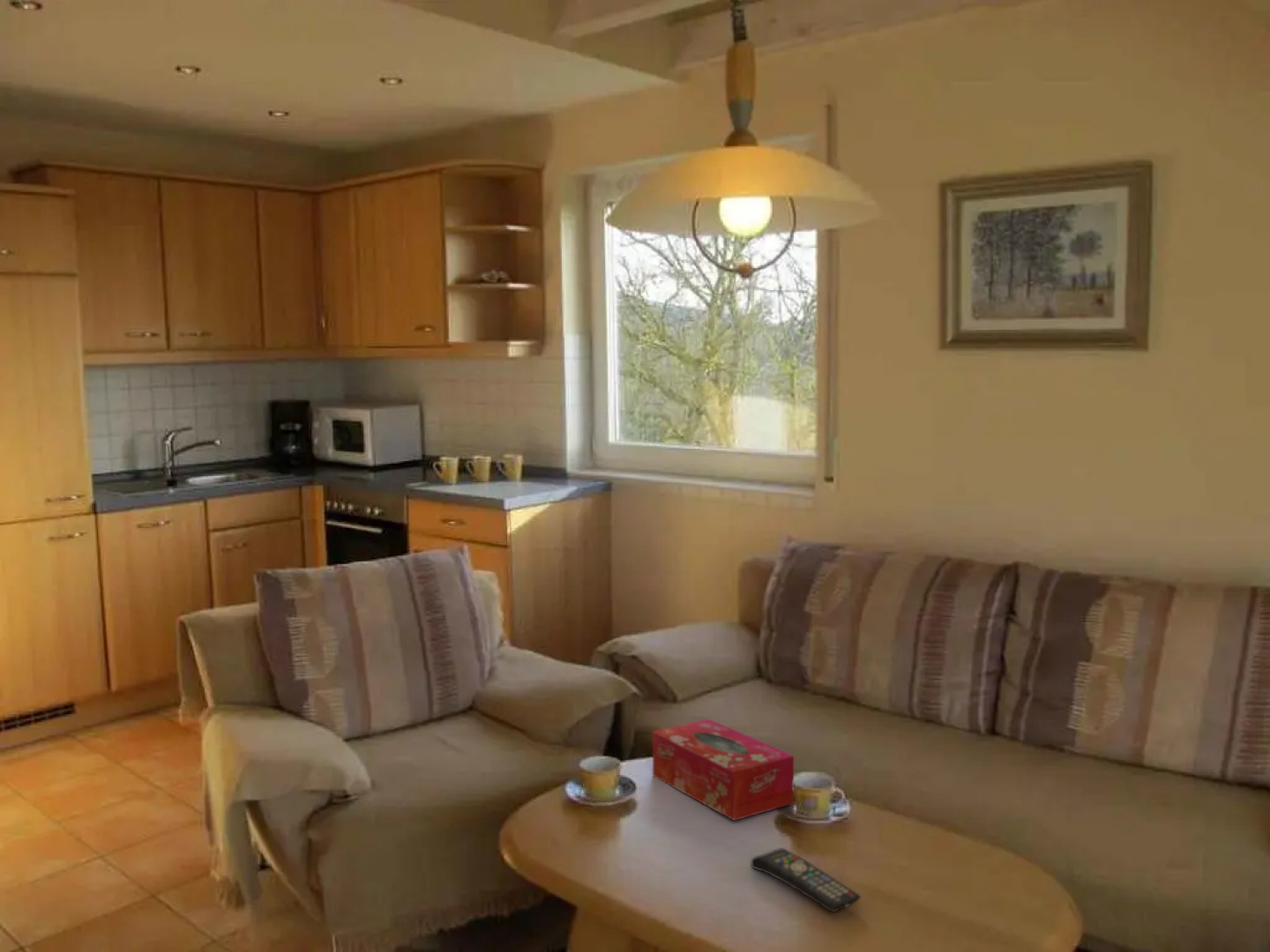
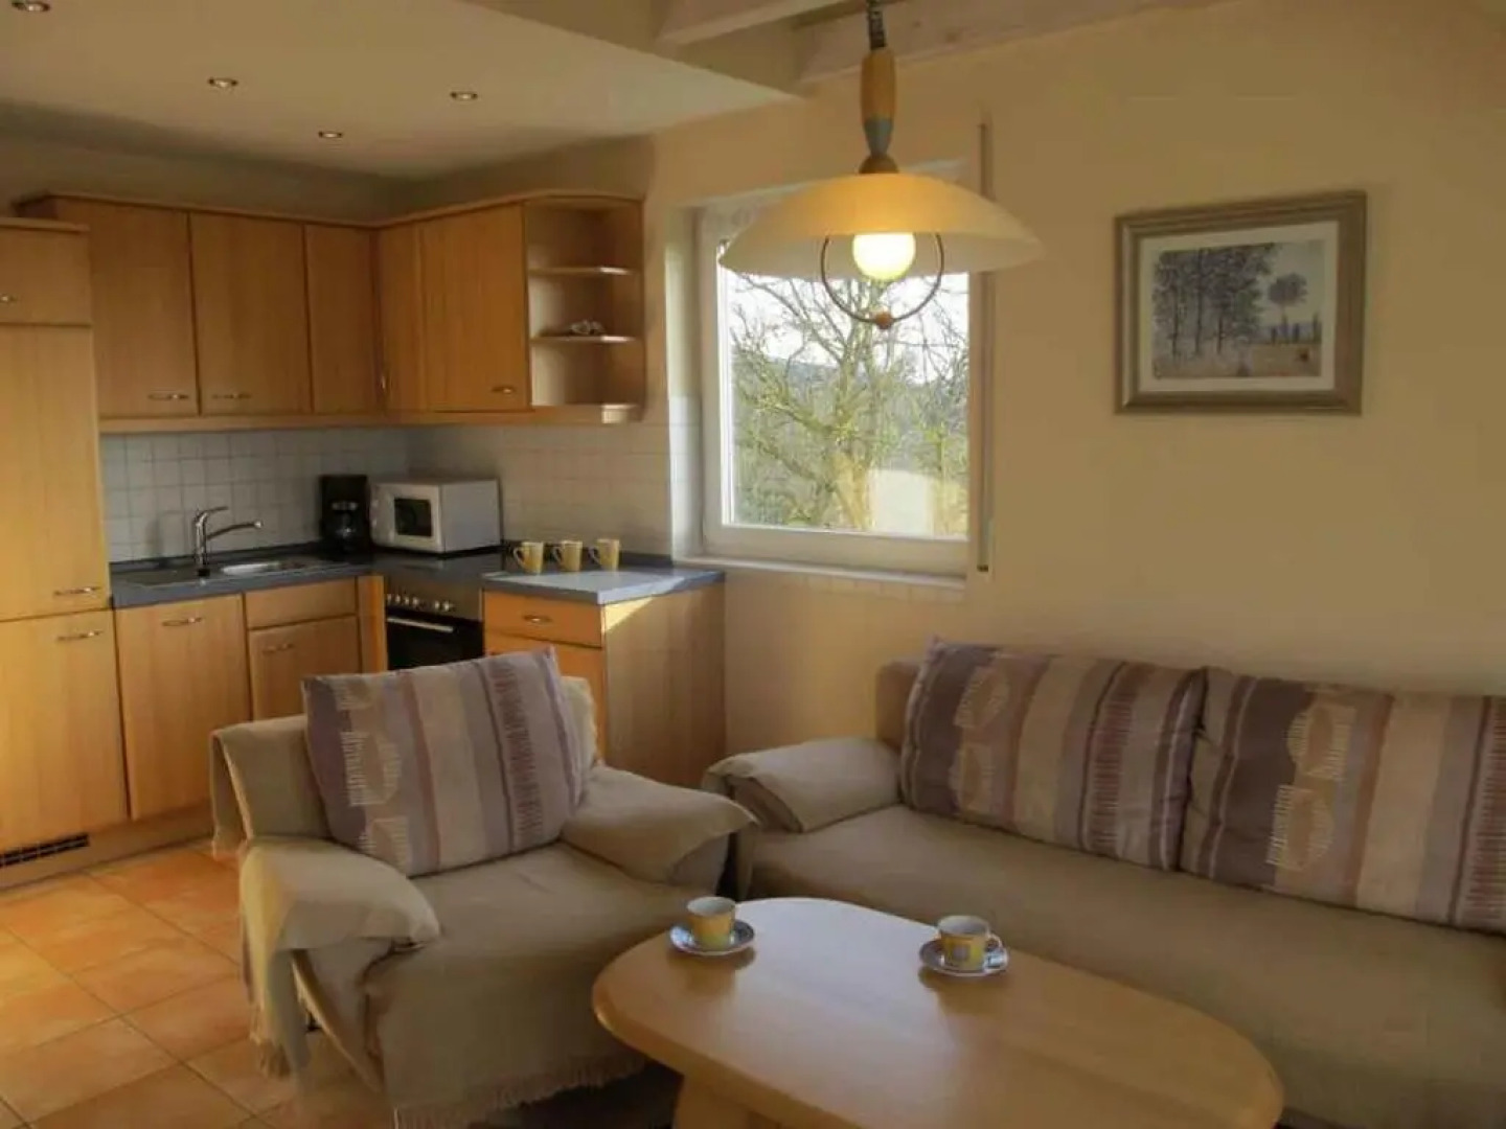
- remote control (803, 877)
- tissue box (721, 766)
